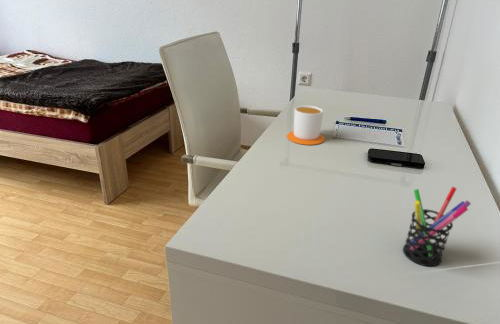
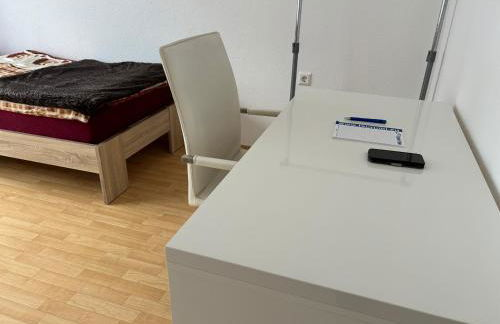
- mug (308, 123)
- pen holder (428, 223)
